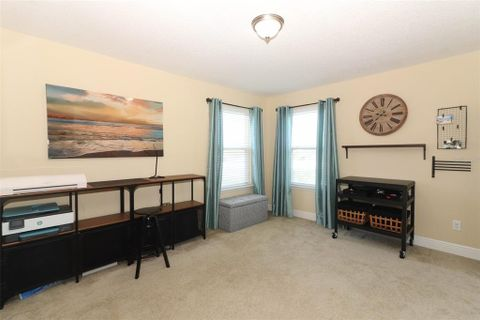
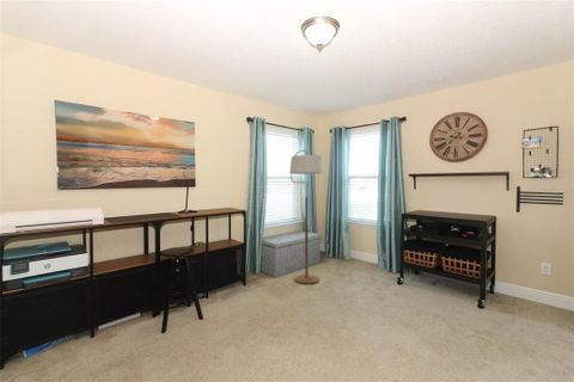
+ floor lamp (305, 214)
